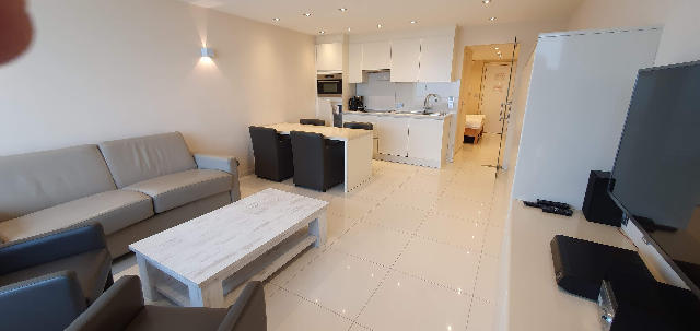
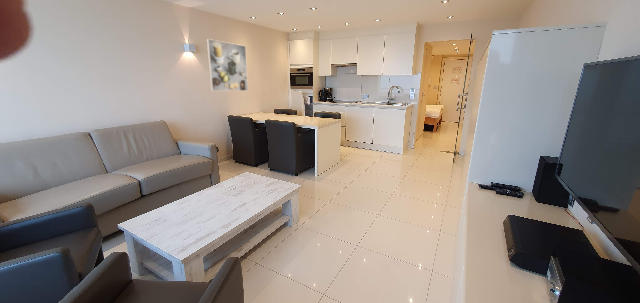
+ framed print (229, 67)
